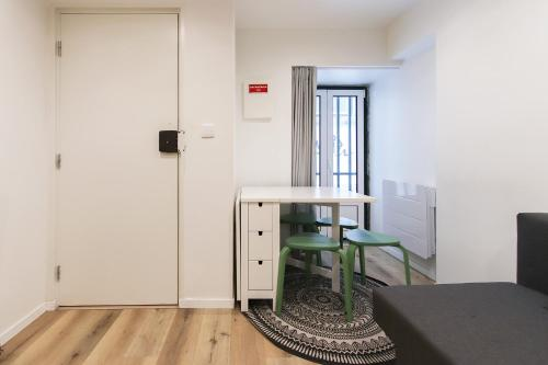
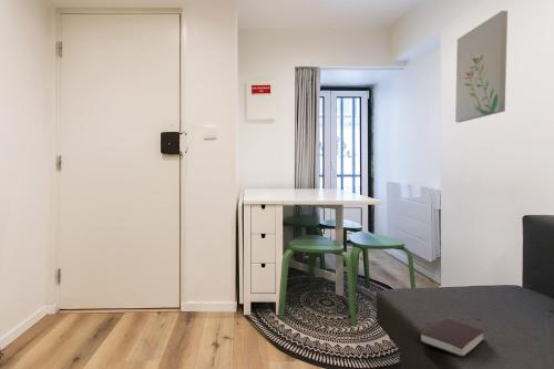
+ wall art (479, 72)
+ book (452, 335)
